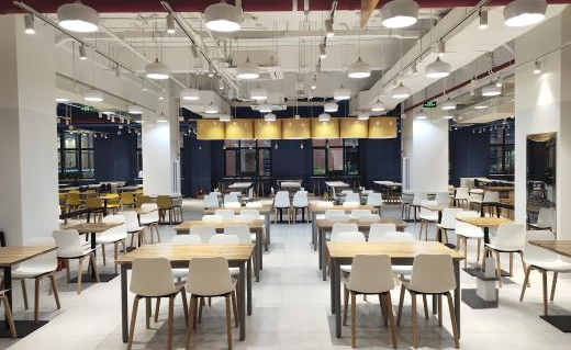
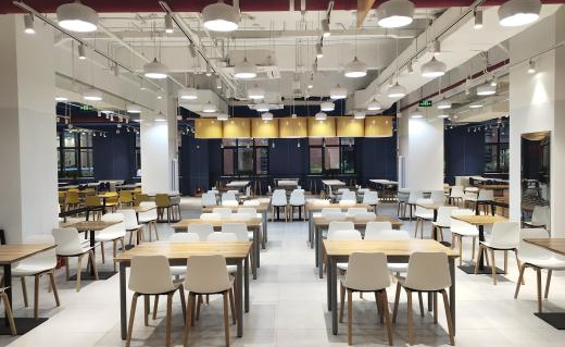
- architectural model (485, 276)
